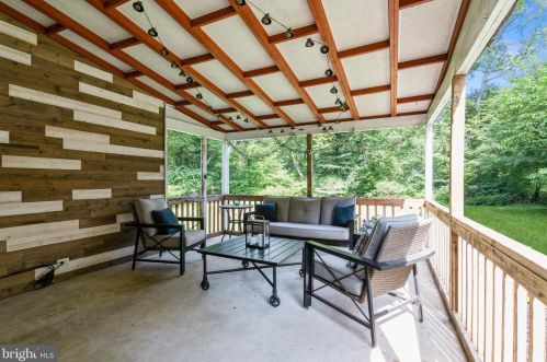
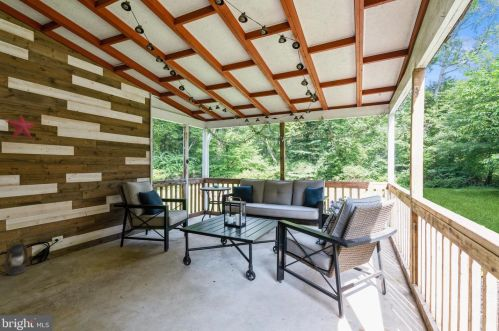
+ lantern (16, 257)
+ decorative star (21, 127)
